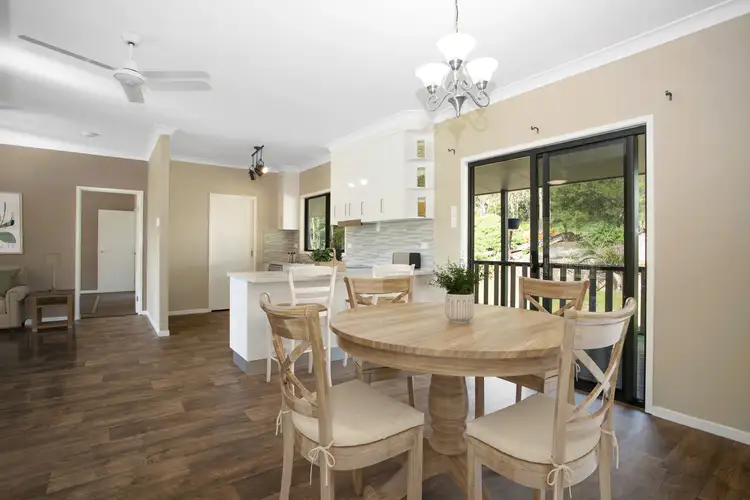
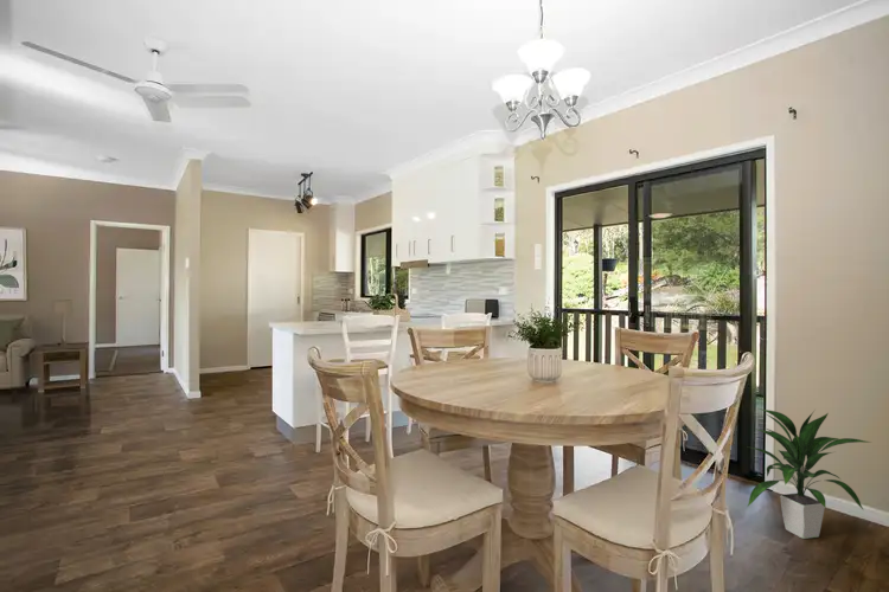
+ indoor plant (795, 468)
